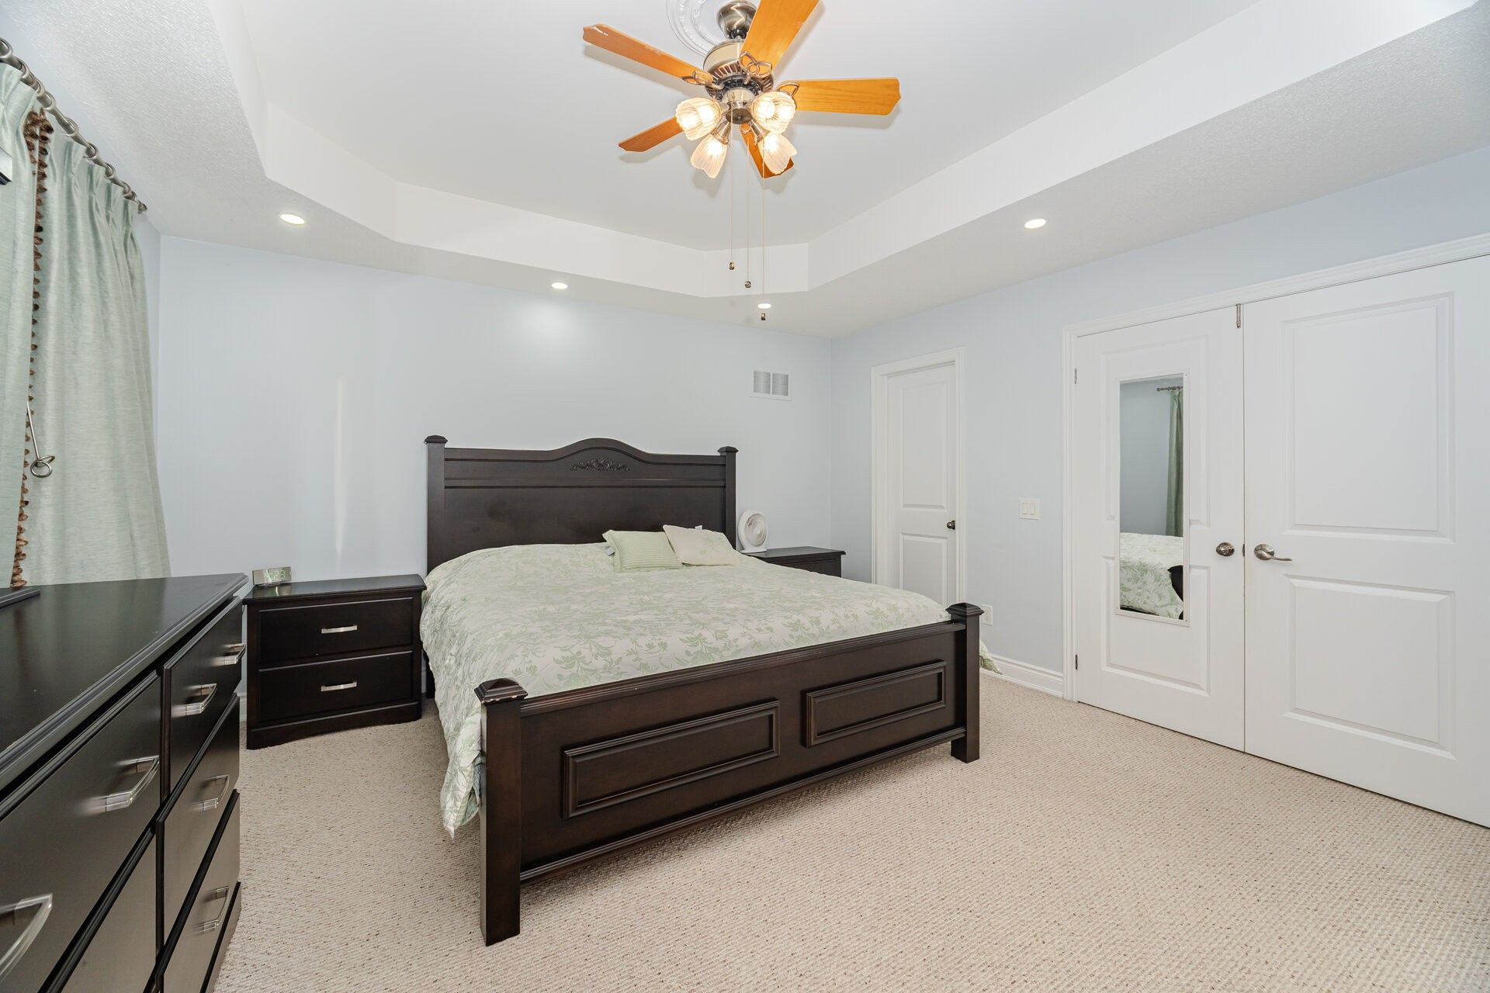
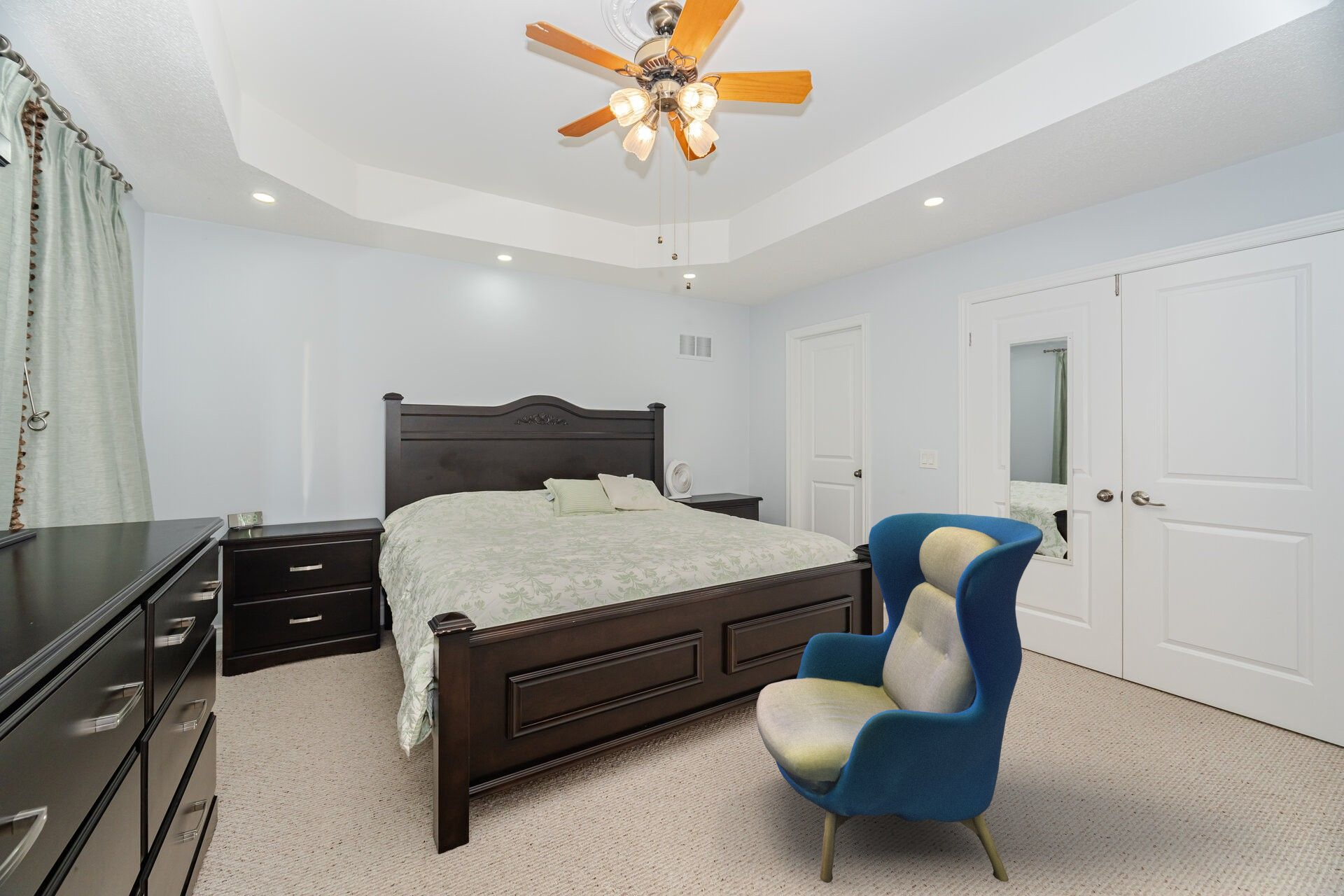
+ armchair (888, 671)
